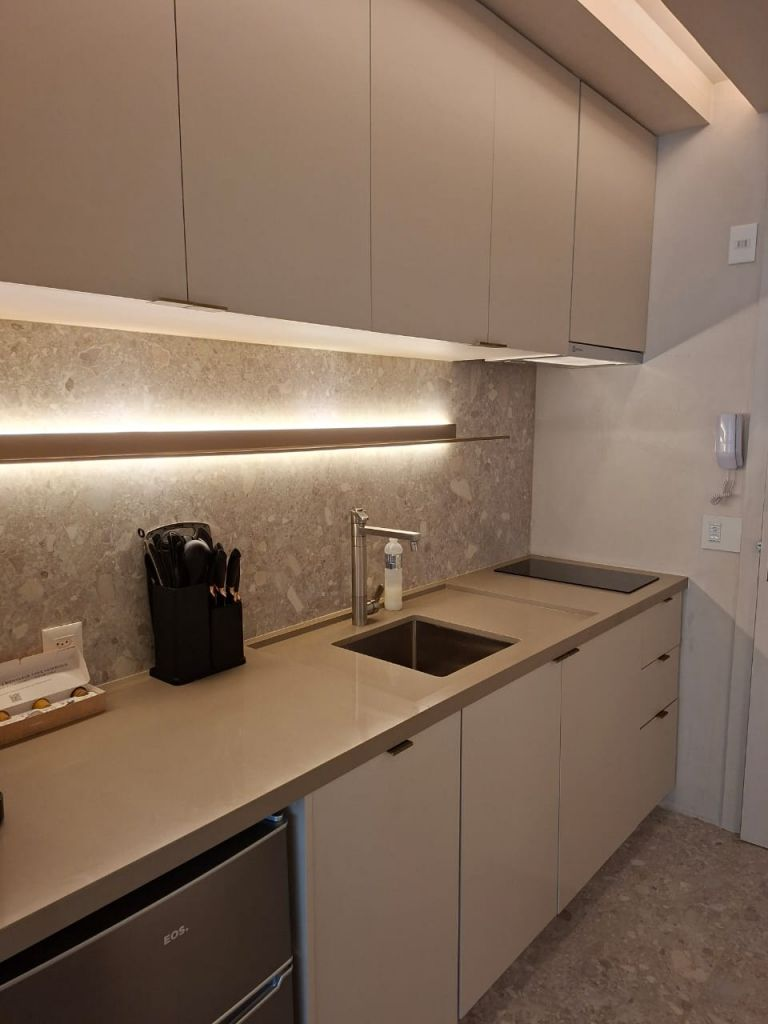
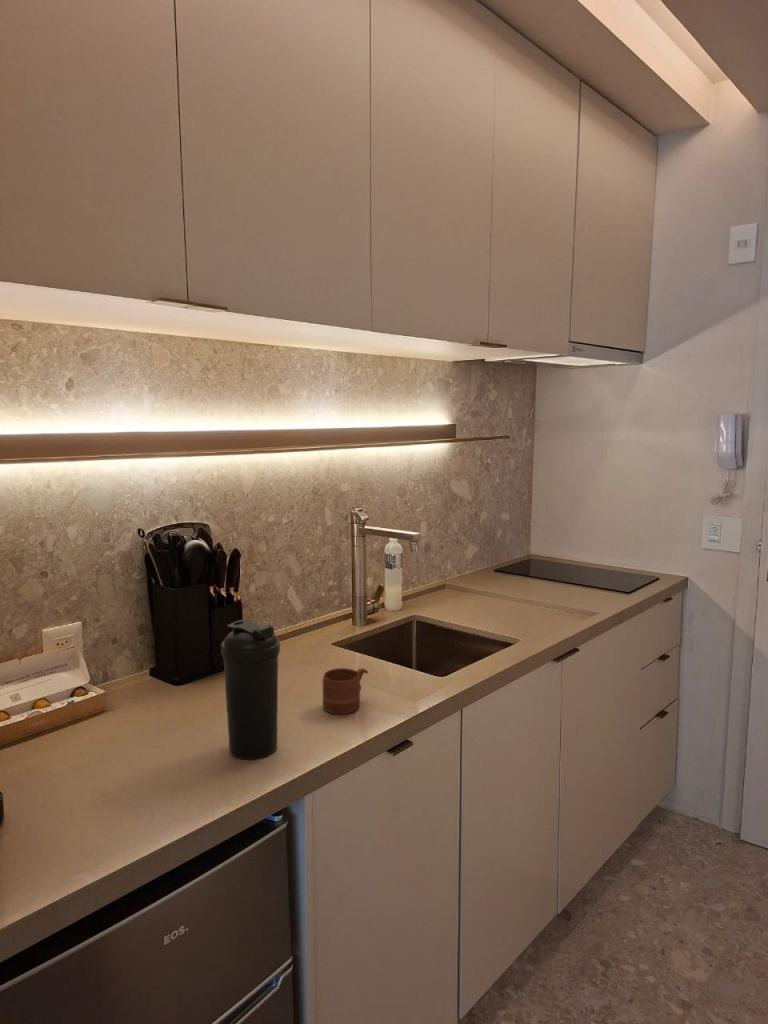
+ water bottle (251, 687)
+ mug (349, 687)
